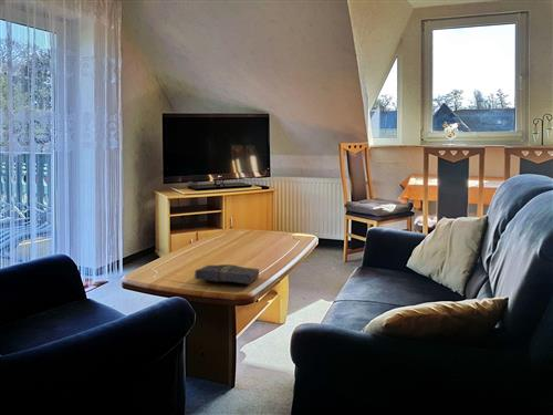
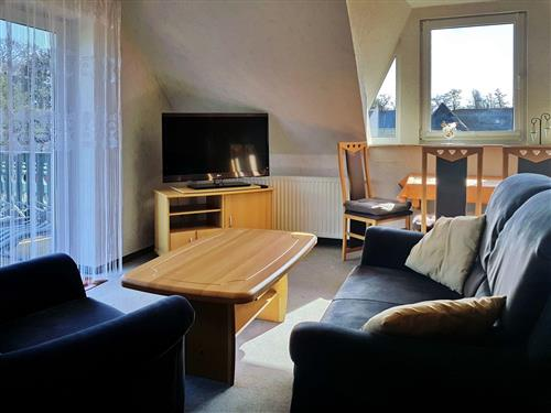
- book (227, 272)
